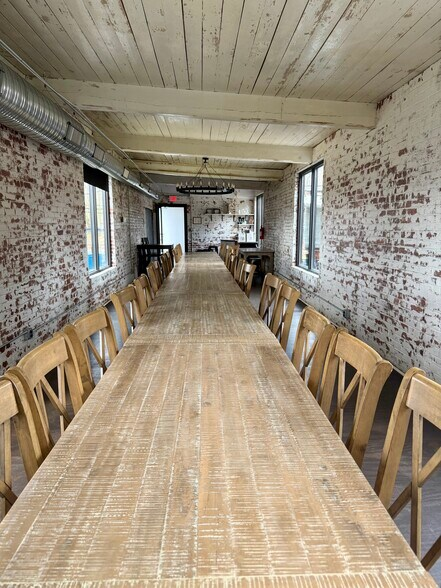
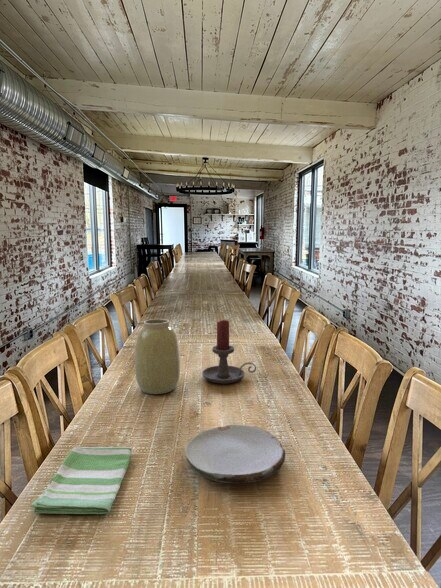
+ dish towel (88, 475)
+ plate (234, 452)
+ vase (157, 354)
+ candle holder (229, 348)
